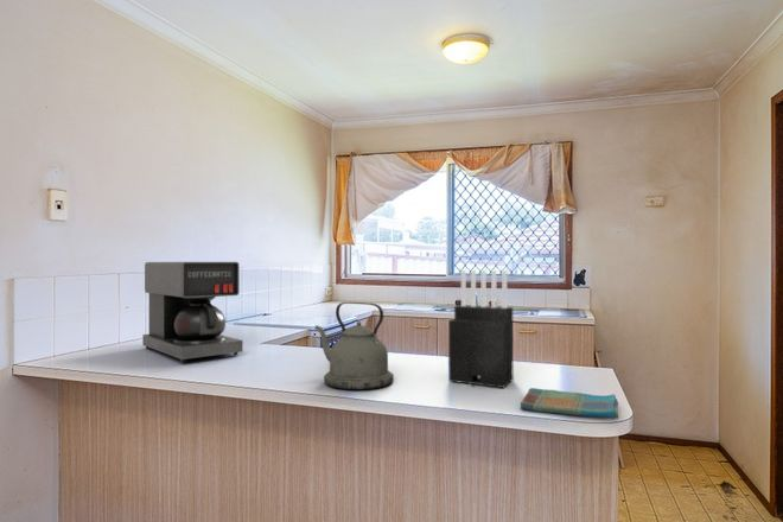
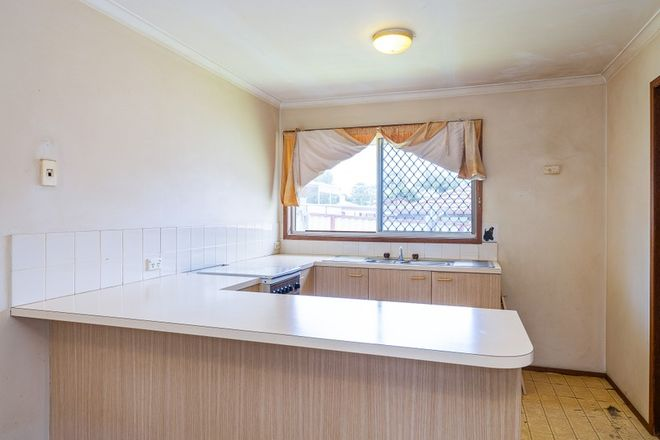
- dish towel (569, 401)
- coffee maker (190, 306)
- kettle (354, 342)
- knife block (479, 326)
